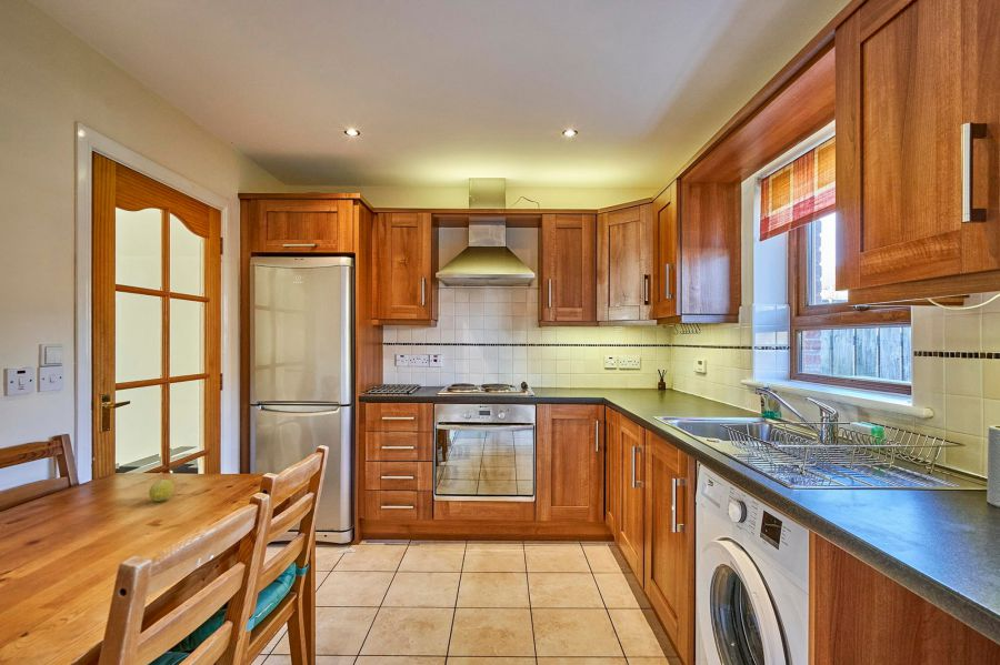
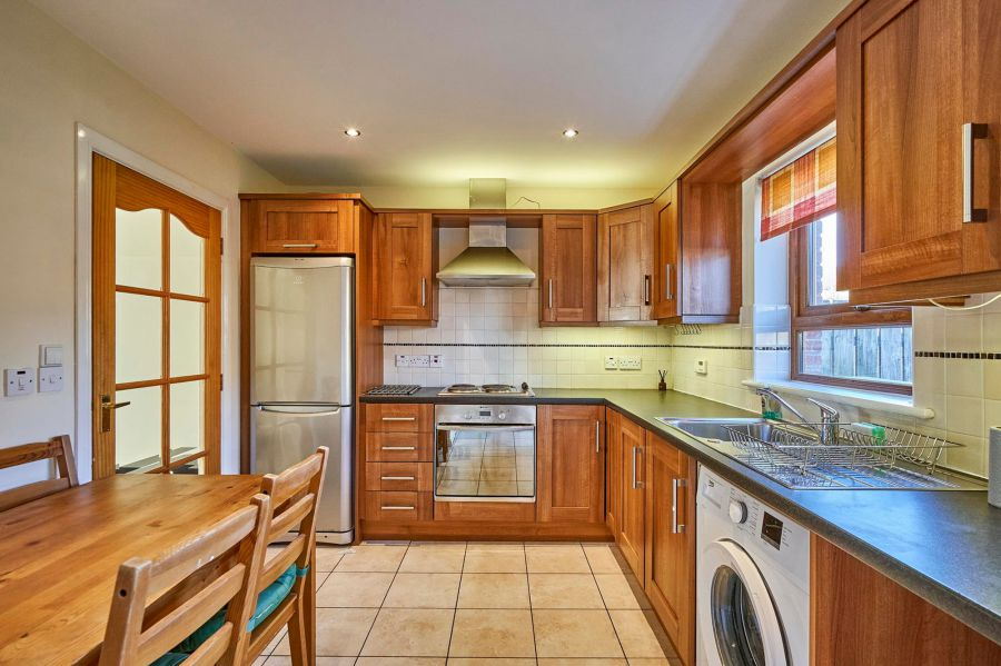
- fruit (161, 490)
